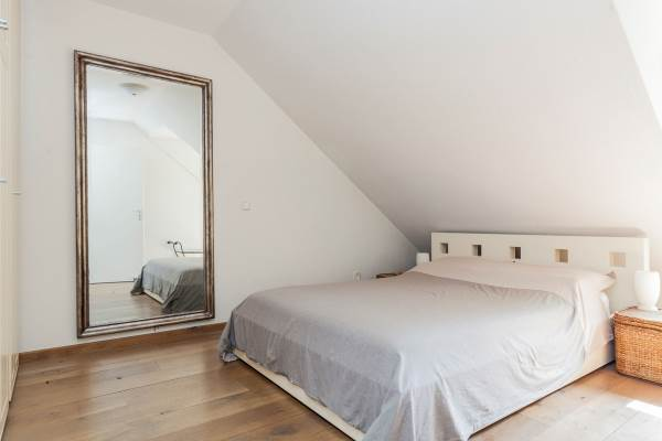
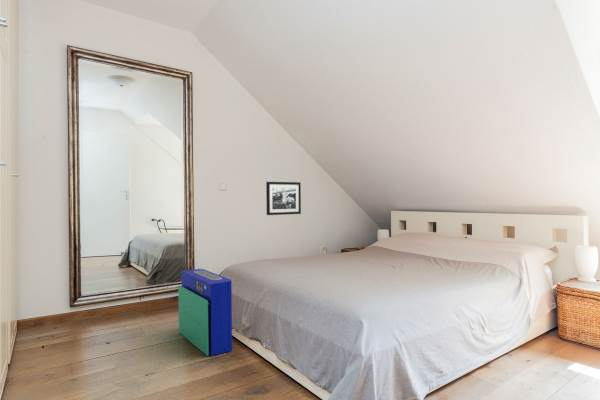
+ air purifier (204, 308)
+ picture frame (284, 198)
